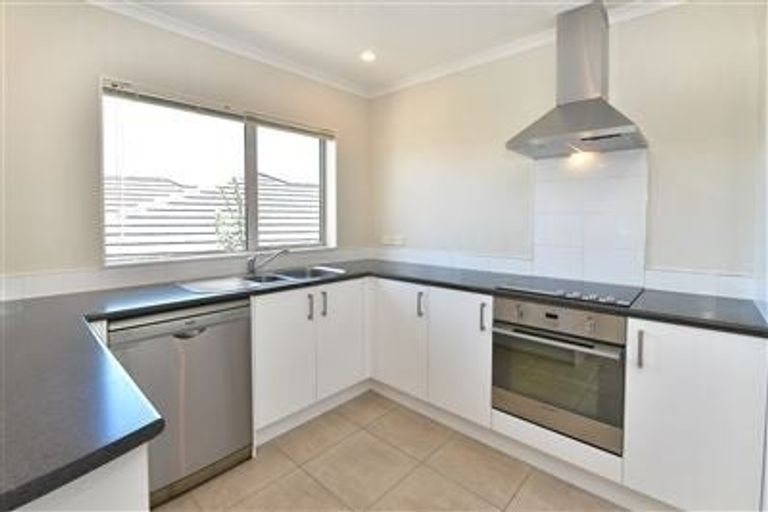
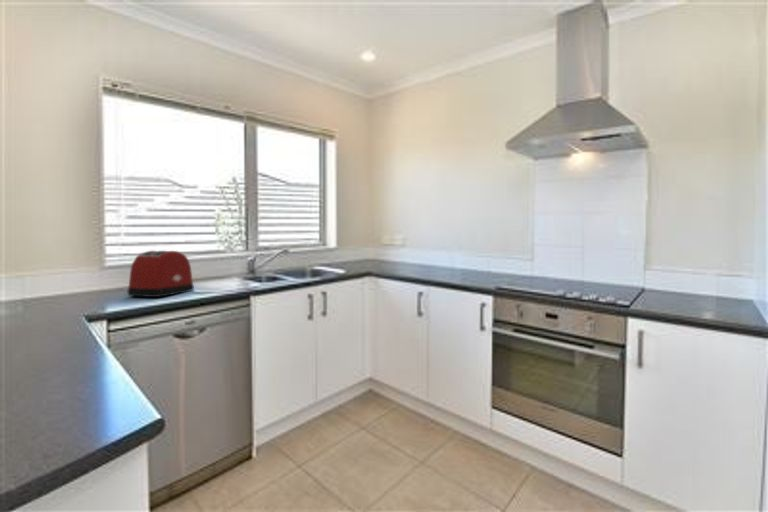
+ toaster (162, 271)
